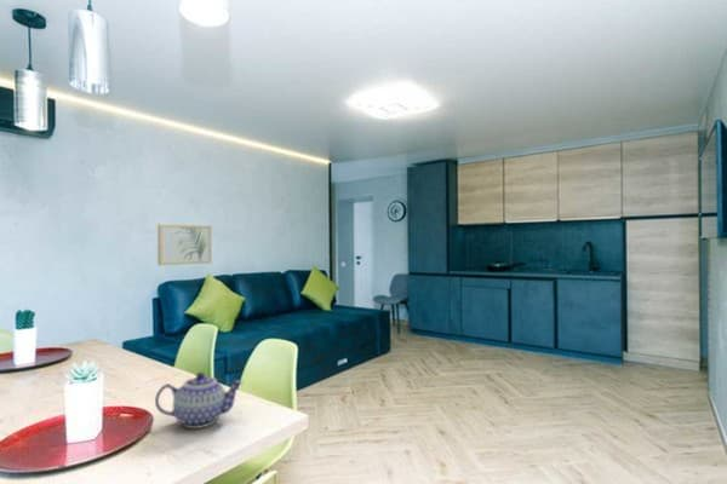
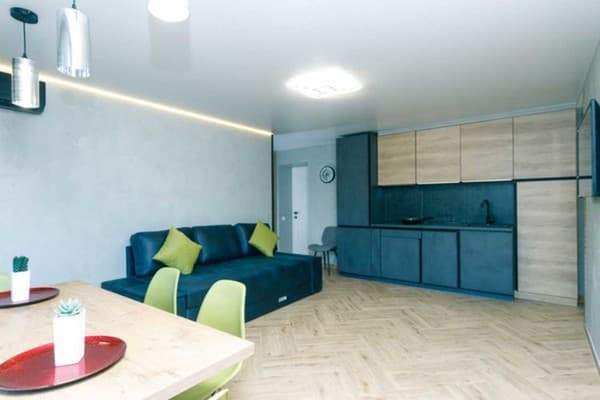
- wall art (185, 244)
- teapot (200, 397)
